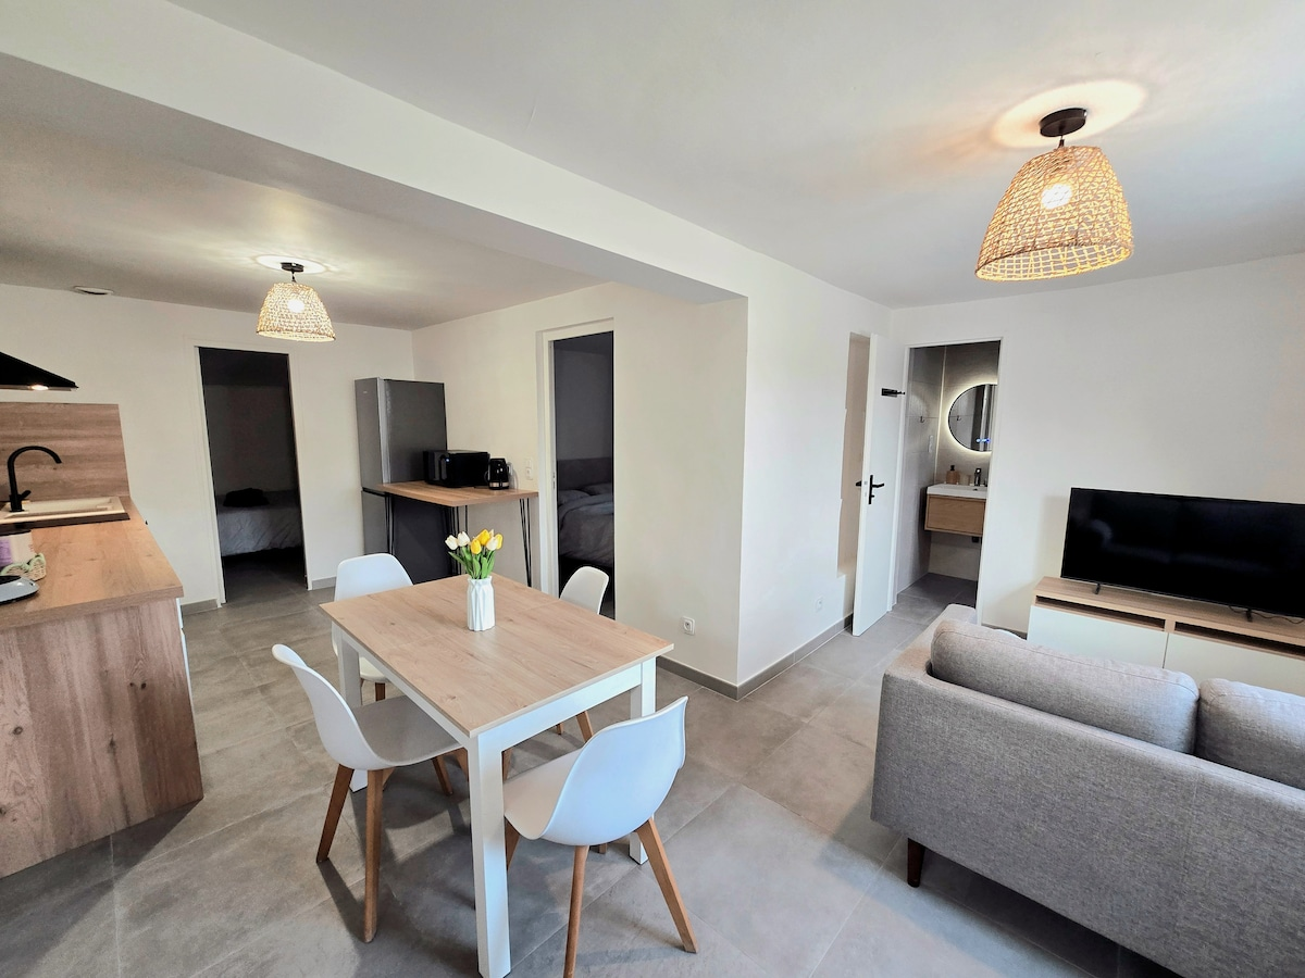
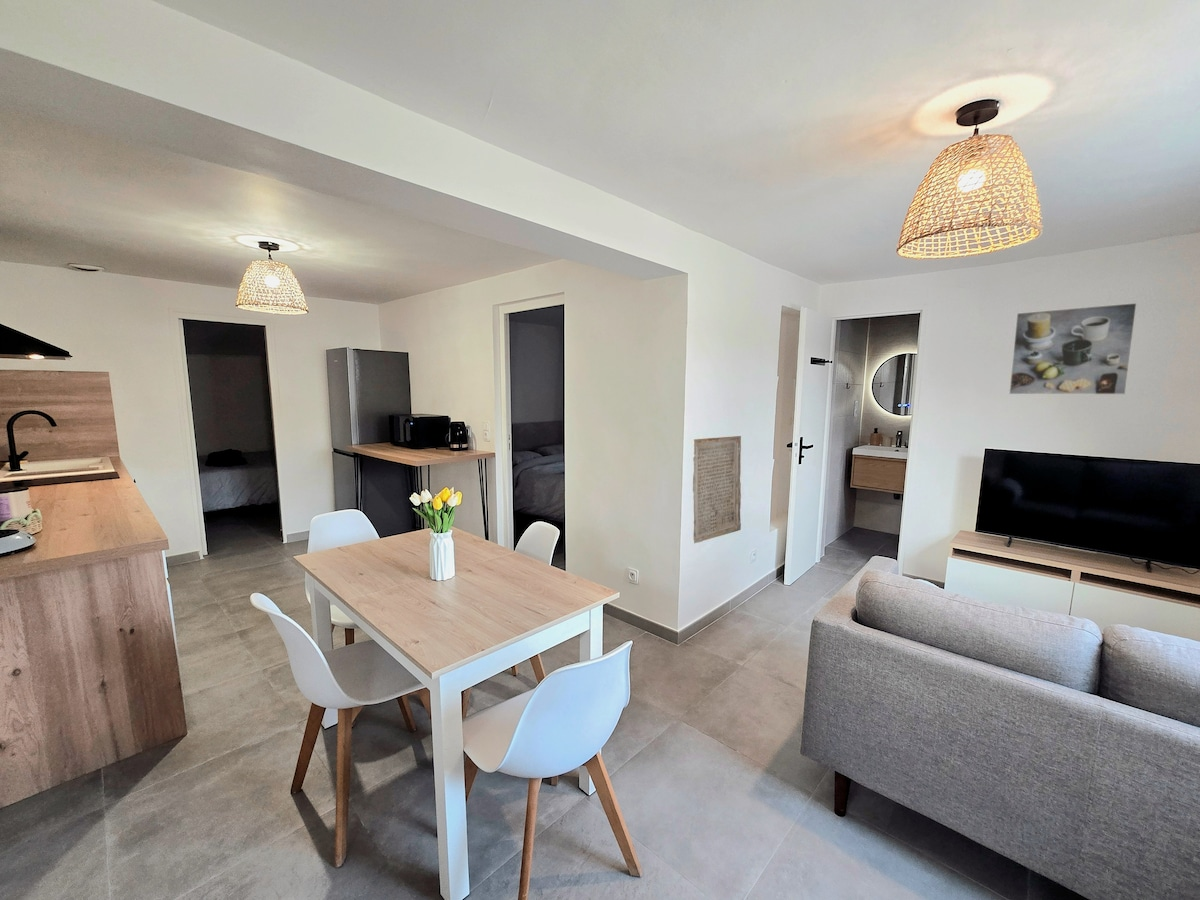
+ stone plaque (718, 487)
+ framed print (1068, 351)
